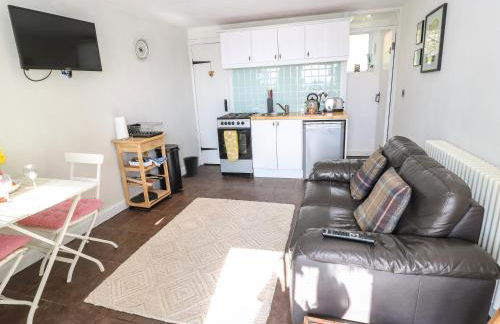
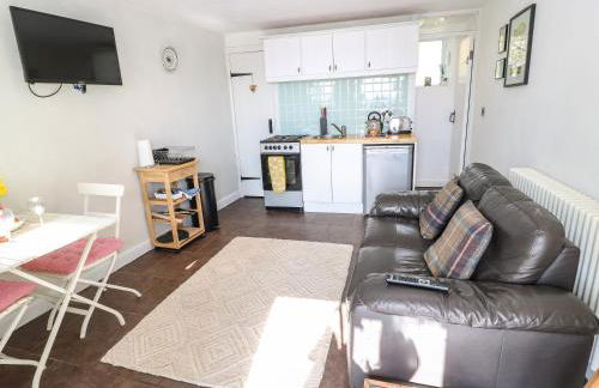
- wastebasket (191, 166)
